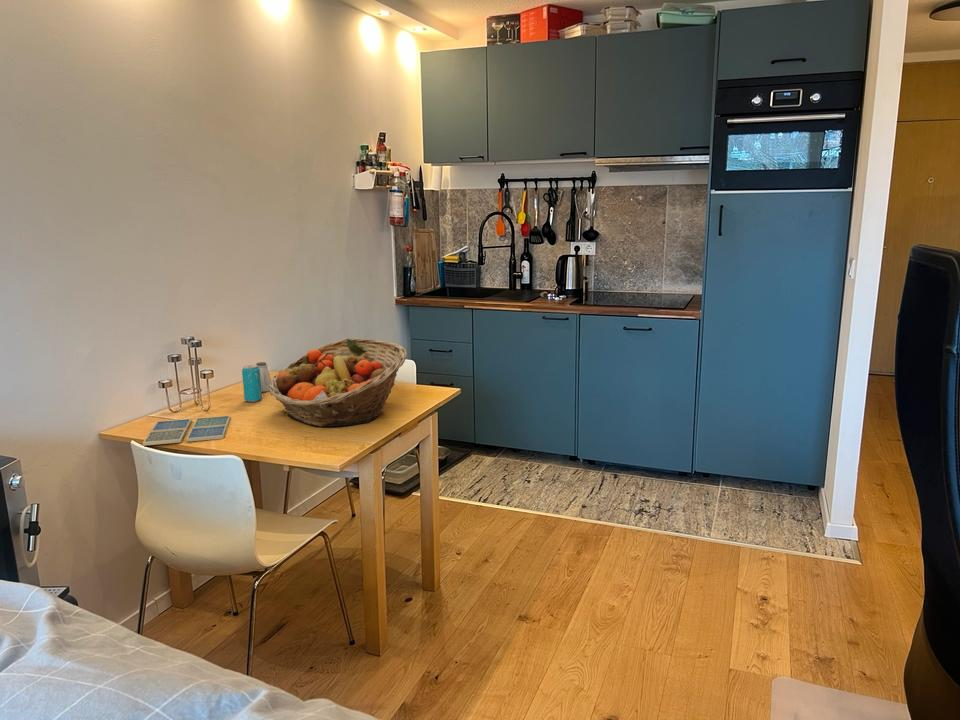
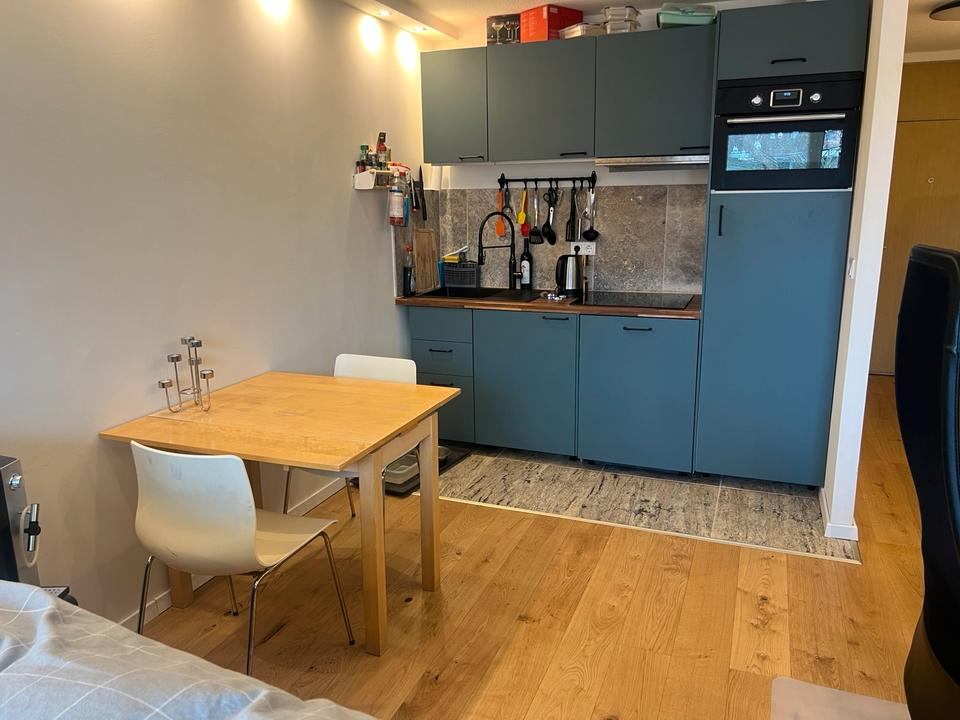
- drink coaster (190, 430)
- fruit basket (338, 380)
- saltshaker (262, 376)
- beverage can (252, 383)
